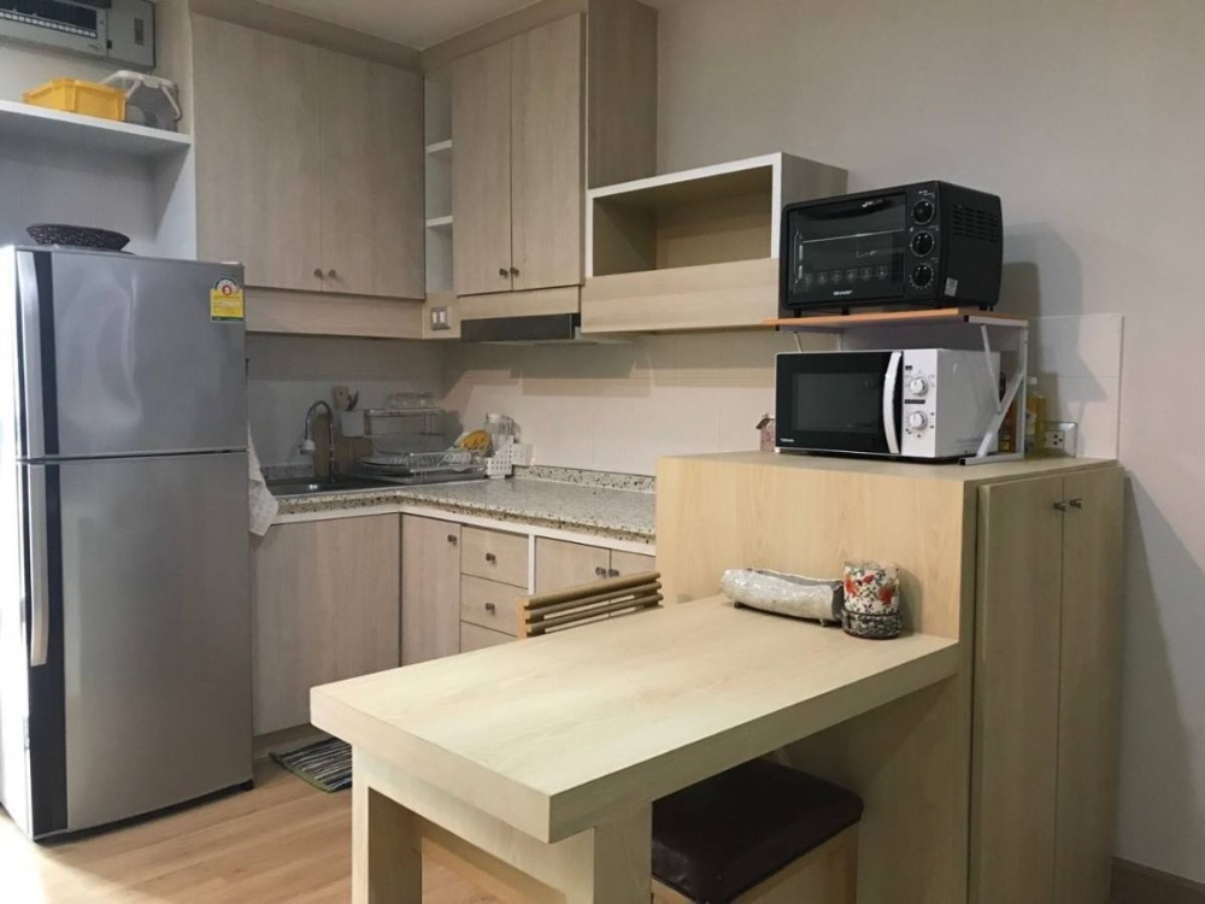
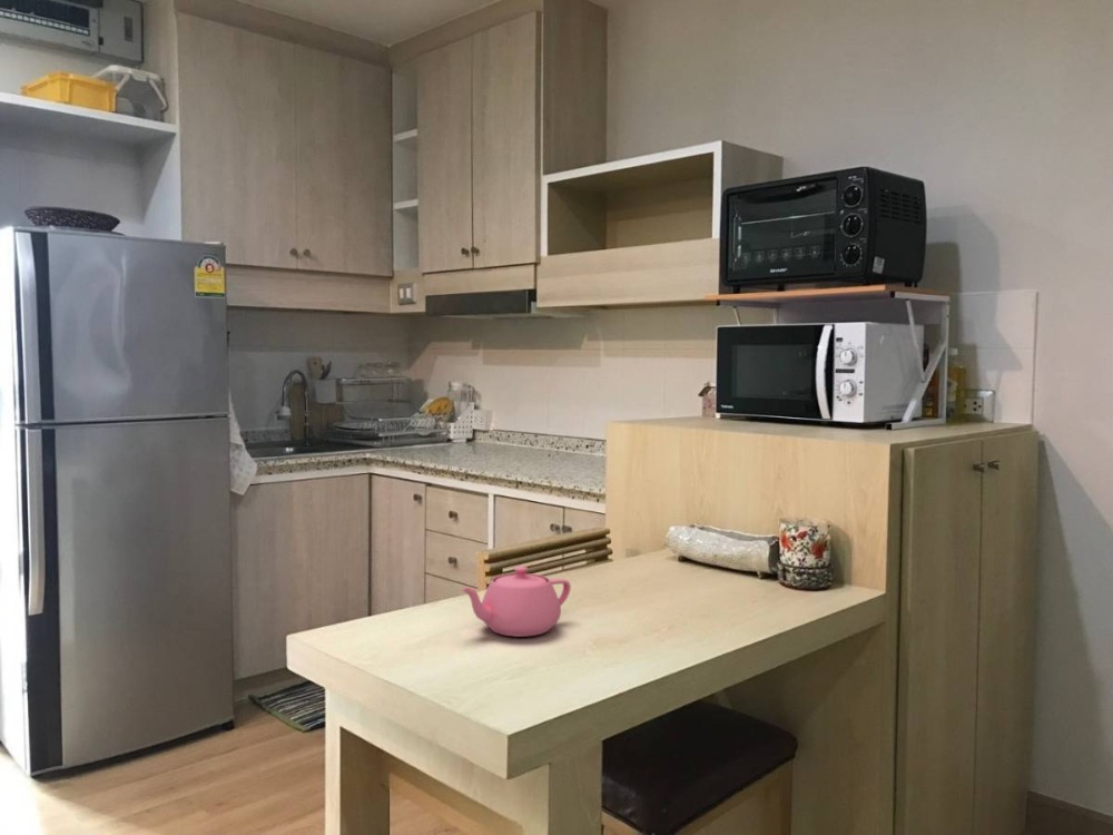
+ teapot (516, 598)
